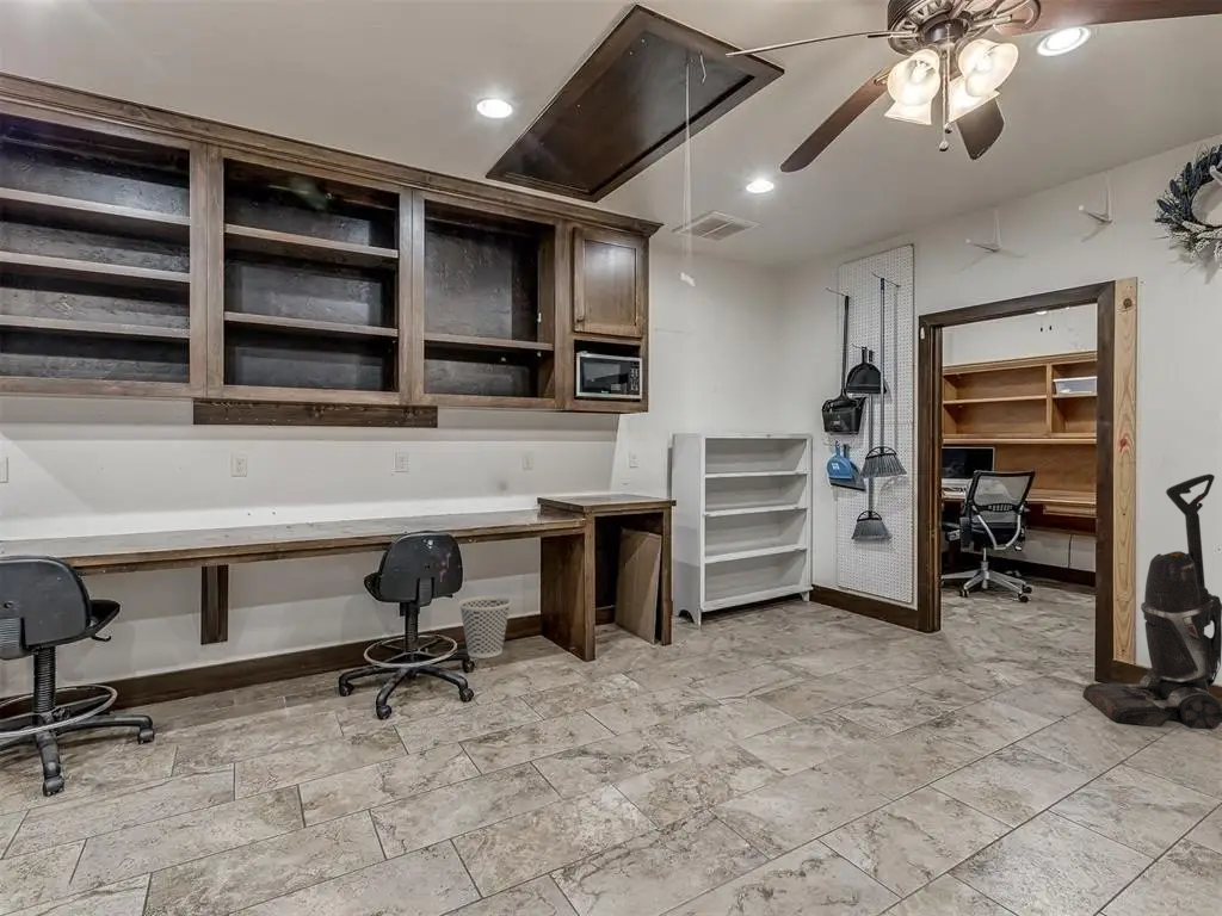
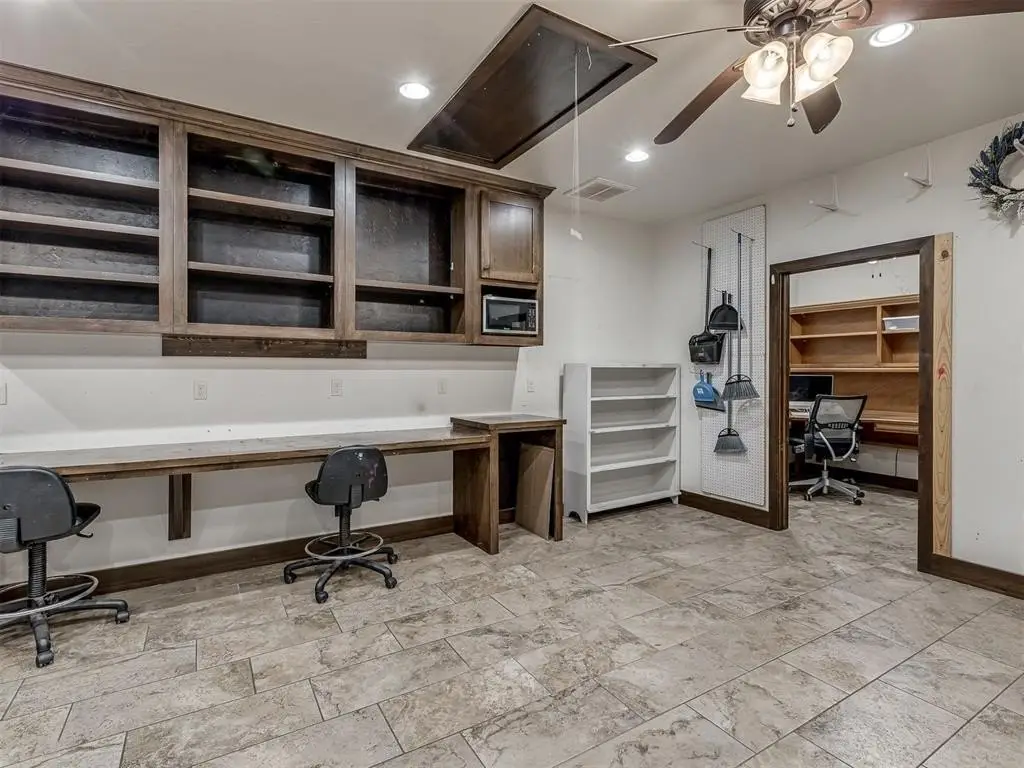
- wastebasket (485, 626)
- vacuum cleaner (1148, 593)
